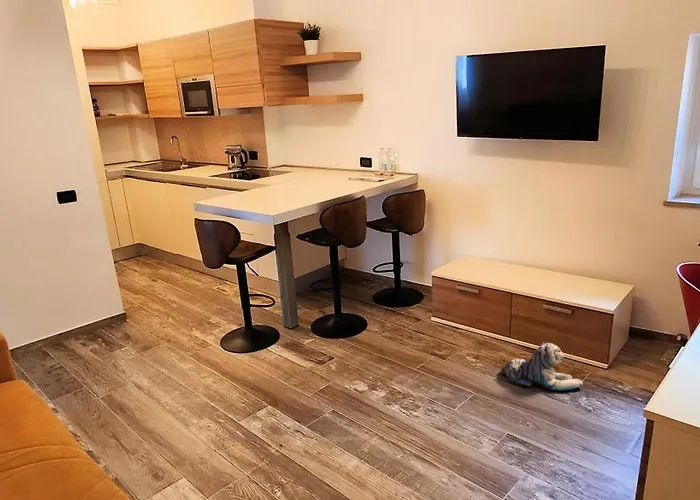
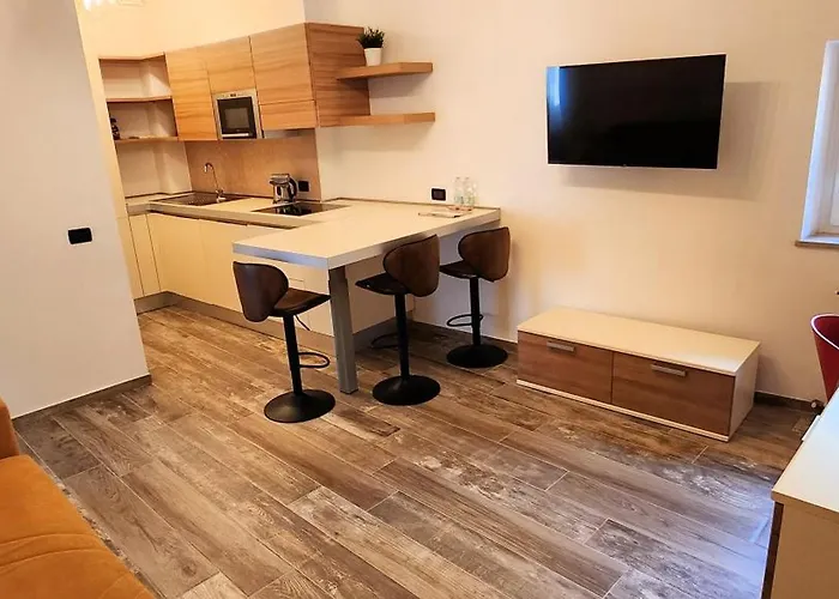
- plush toy (541, 360)
